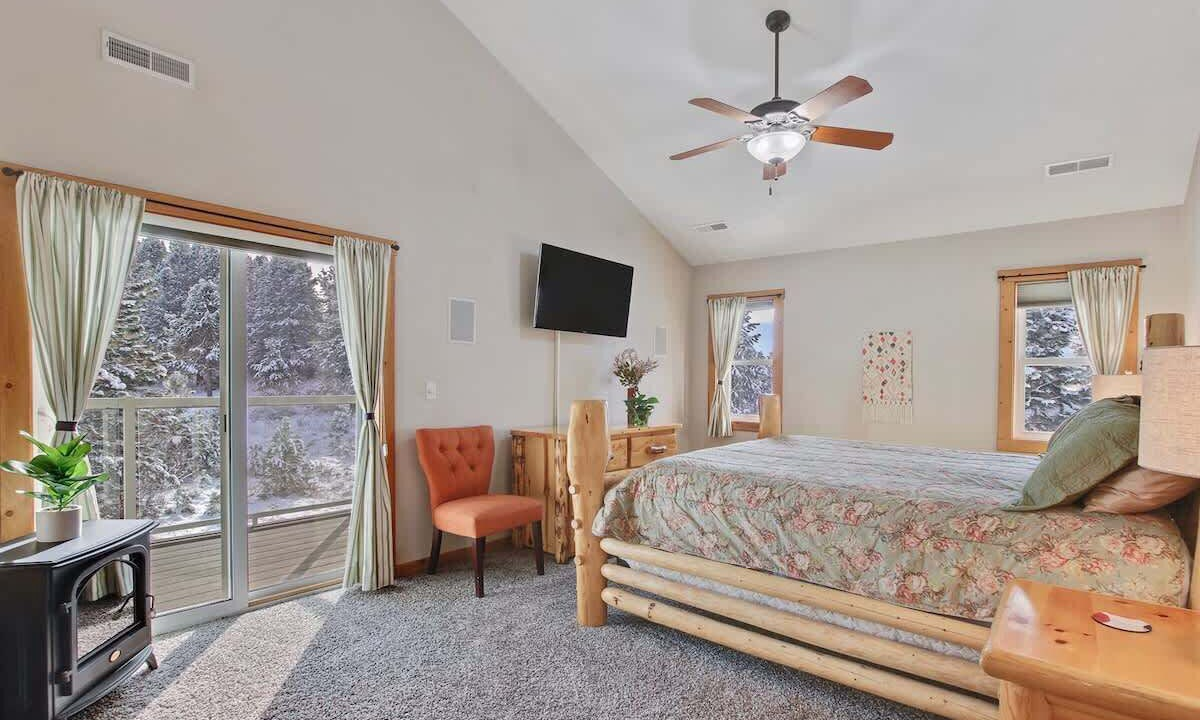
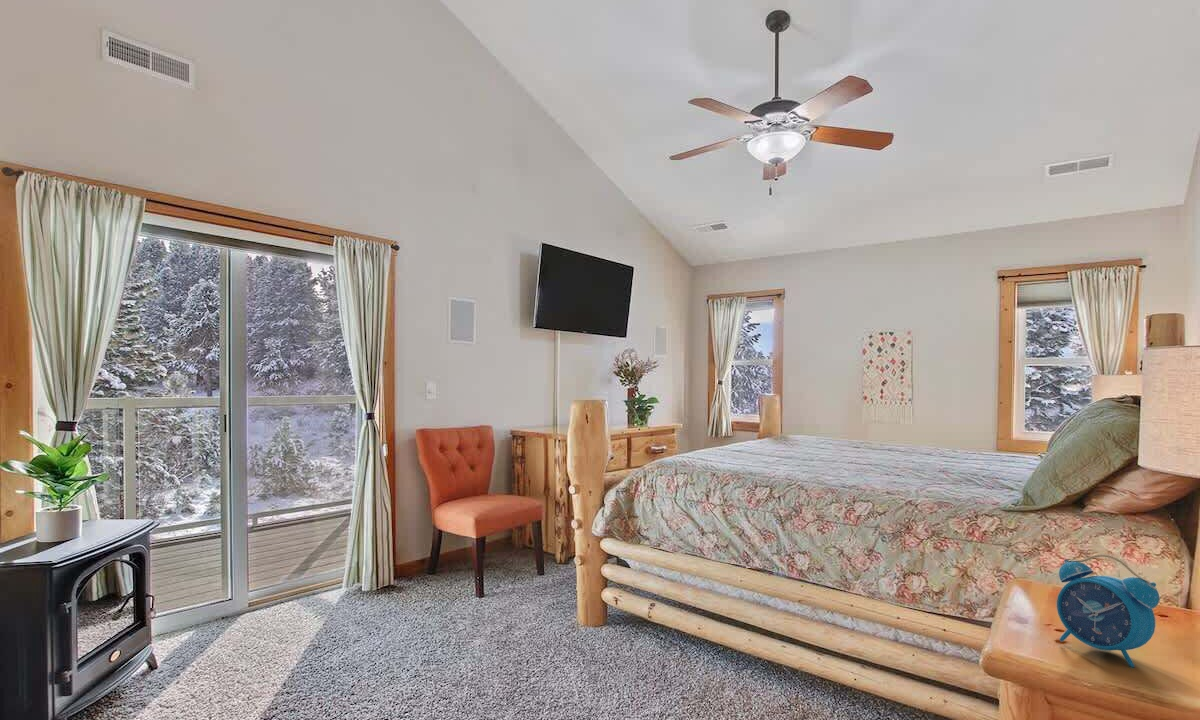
+ alarm clock (1103, 604)
